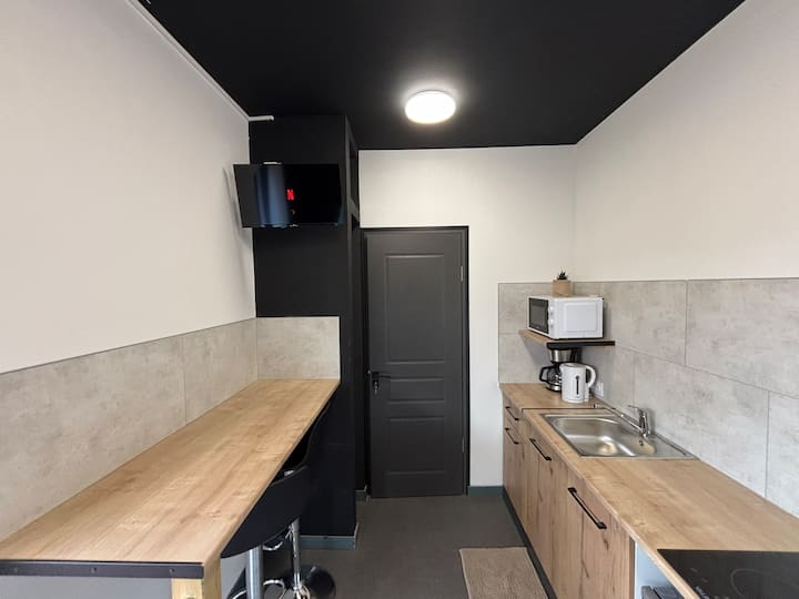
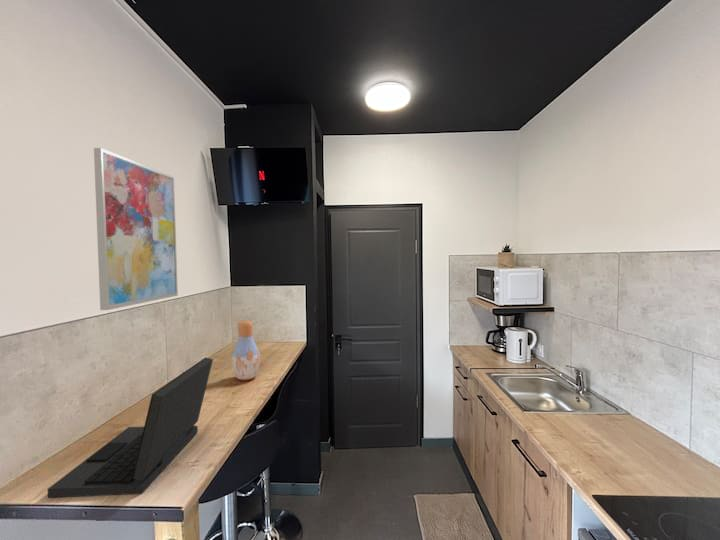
+ laptop (146, 417)
+ wall art (142, 233)
+ vase (245, 349)
